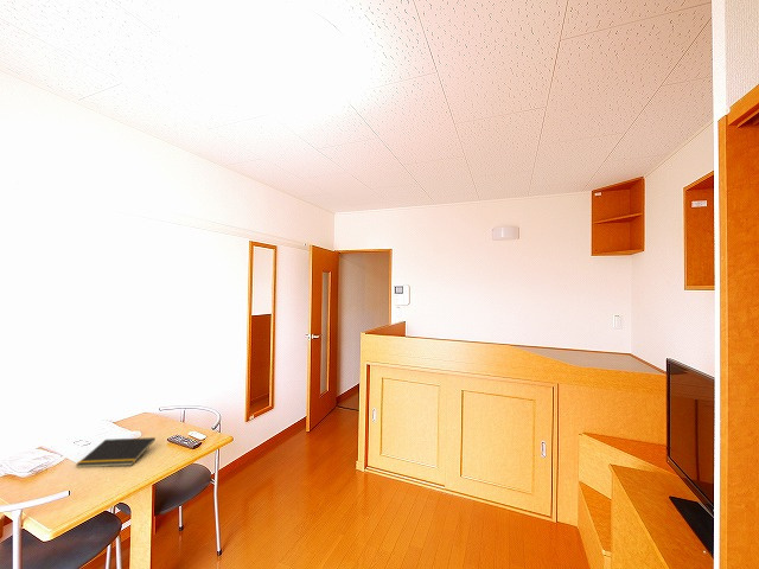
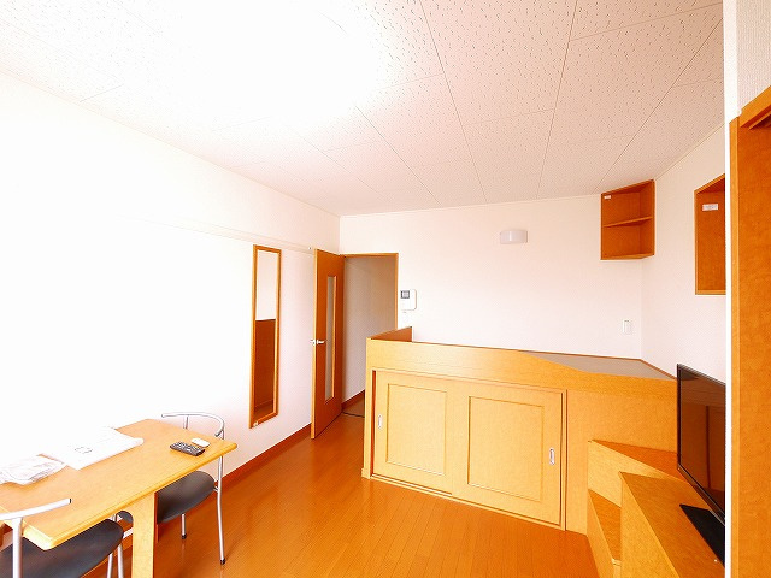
- notepad (117, 452)
